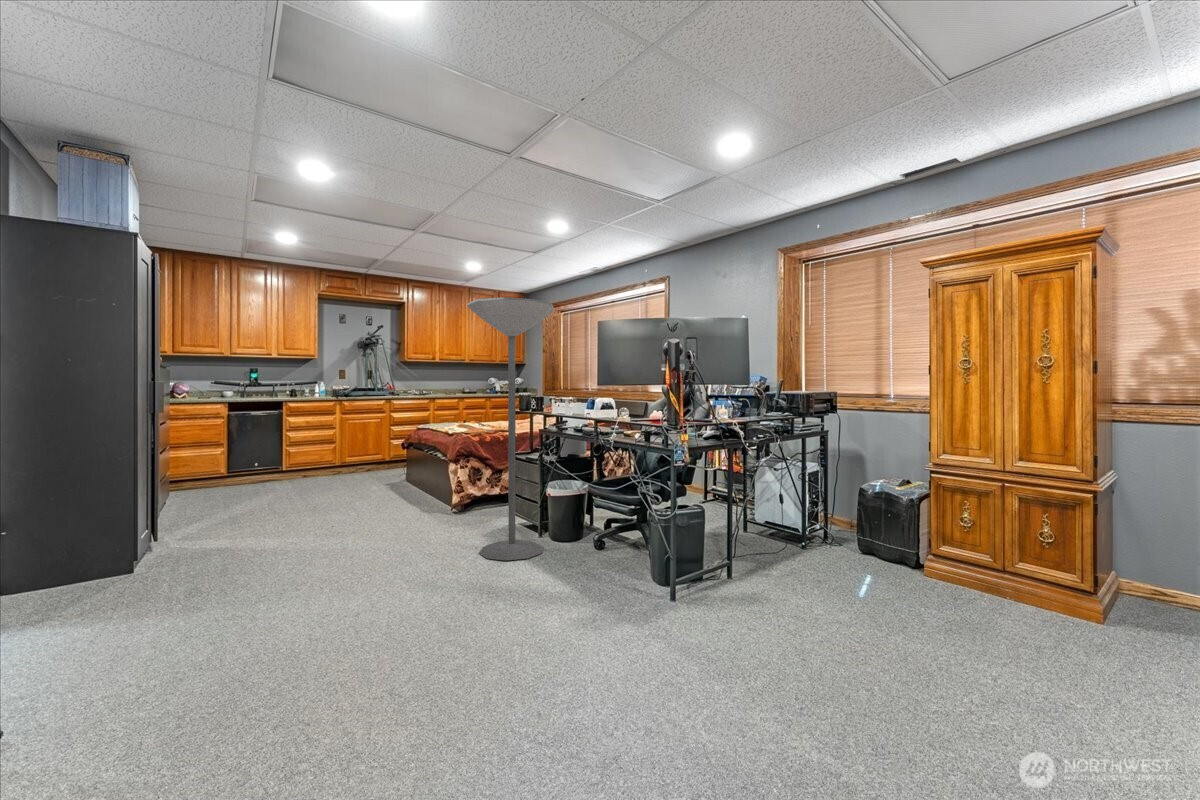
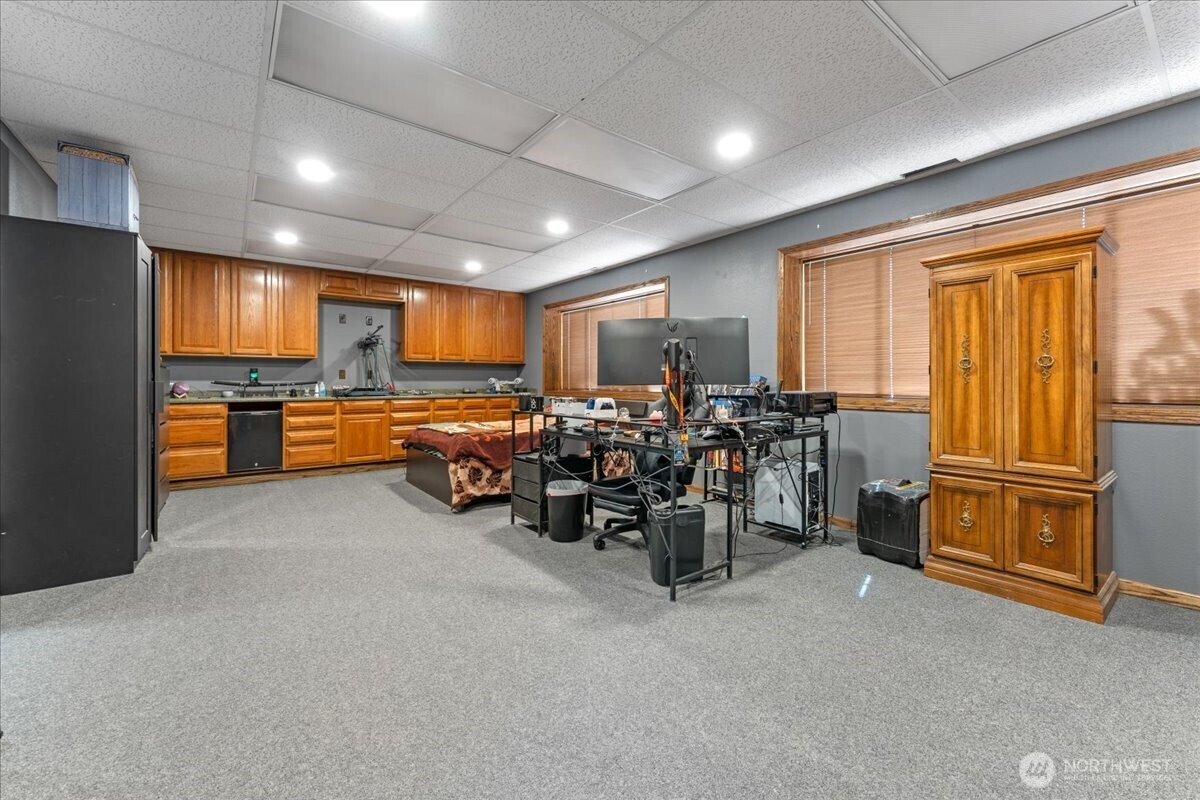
- floor lamp (511, 428)
